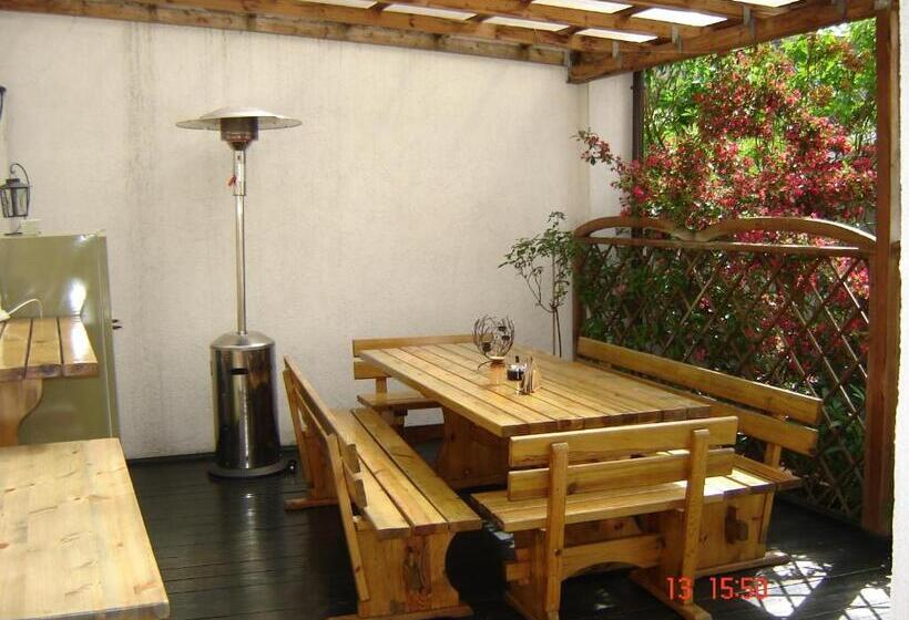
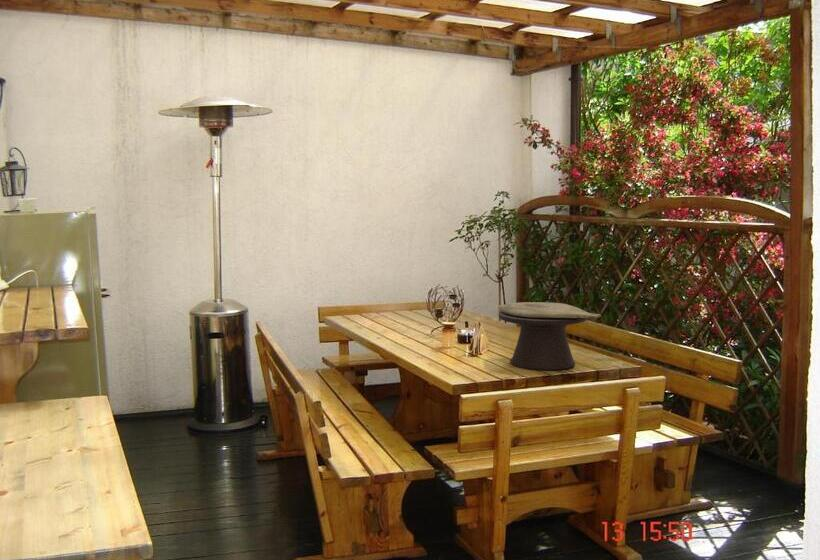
+ decorative bowl (545, 335)
